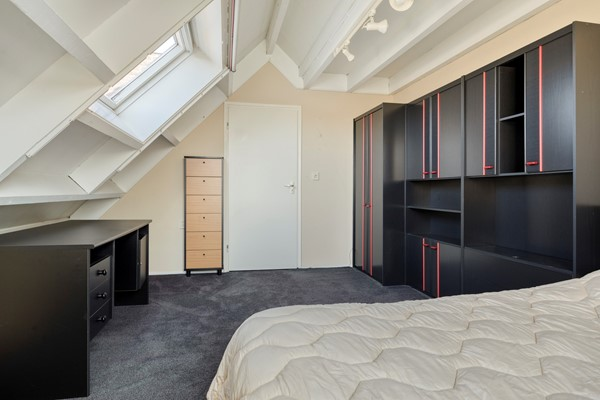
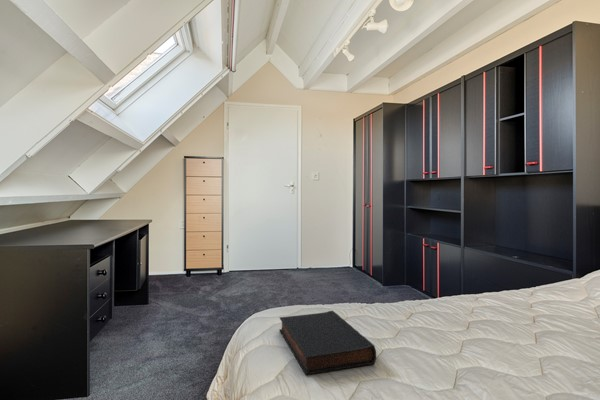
+ book (322, 337)
